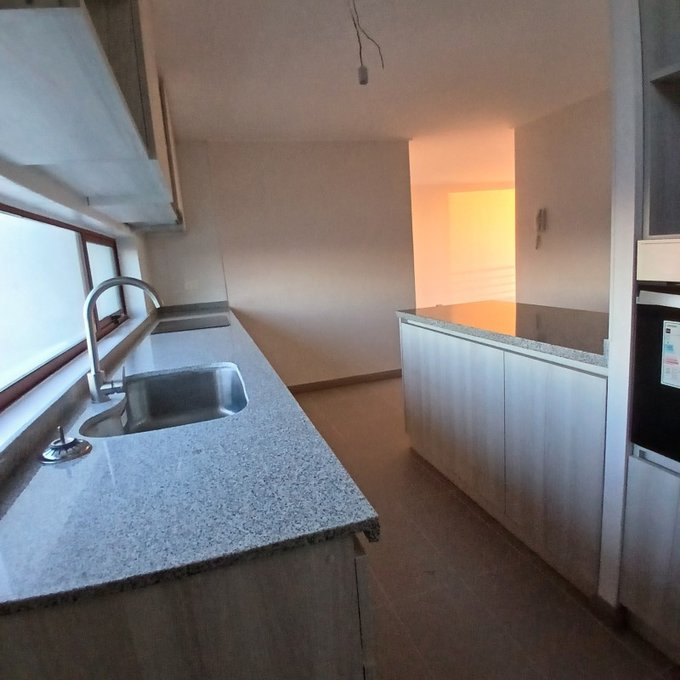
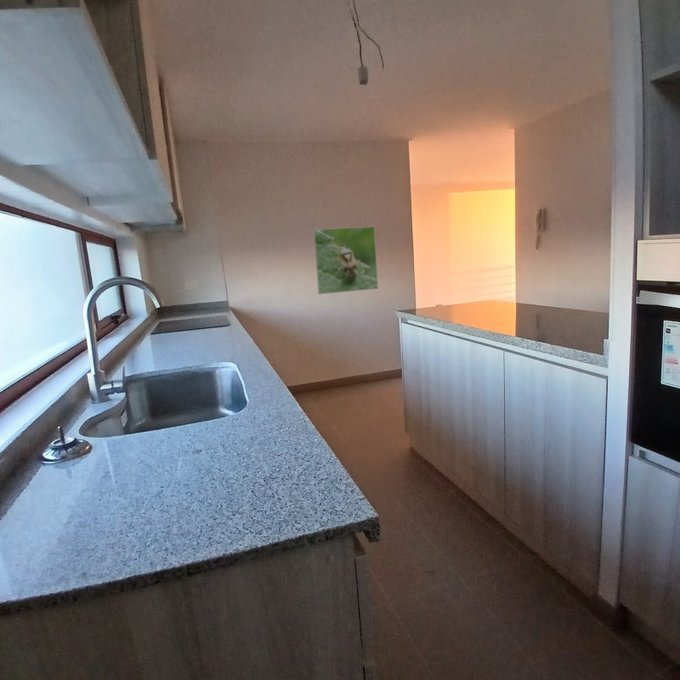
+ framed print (346, 260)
